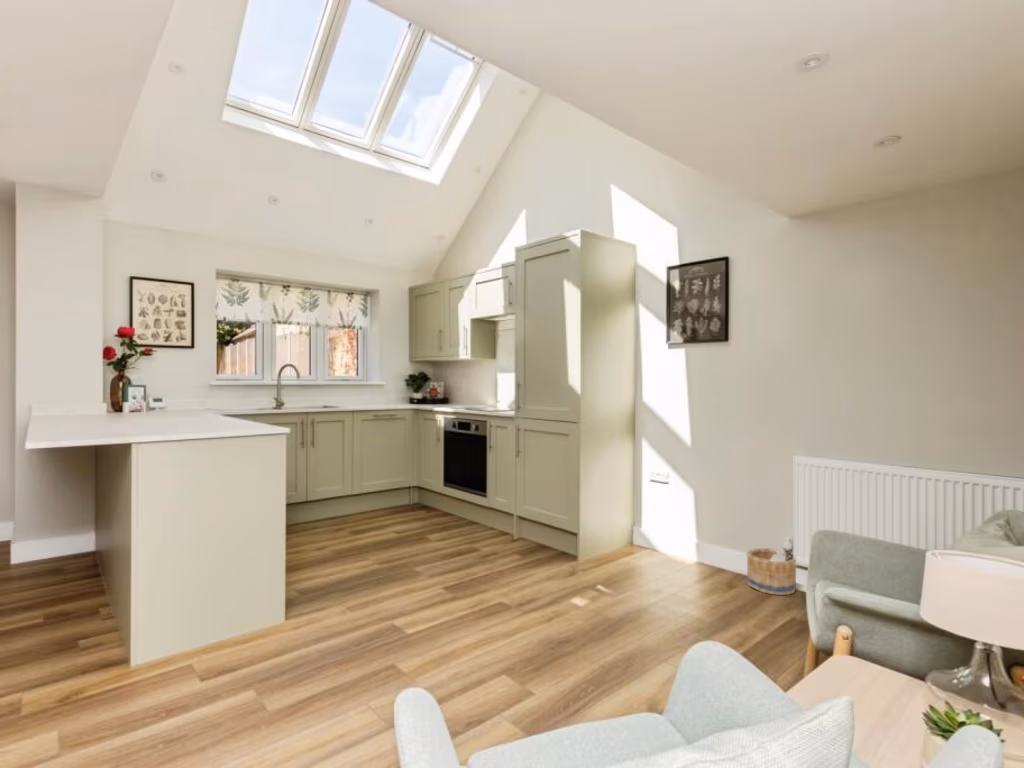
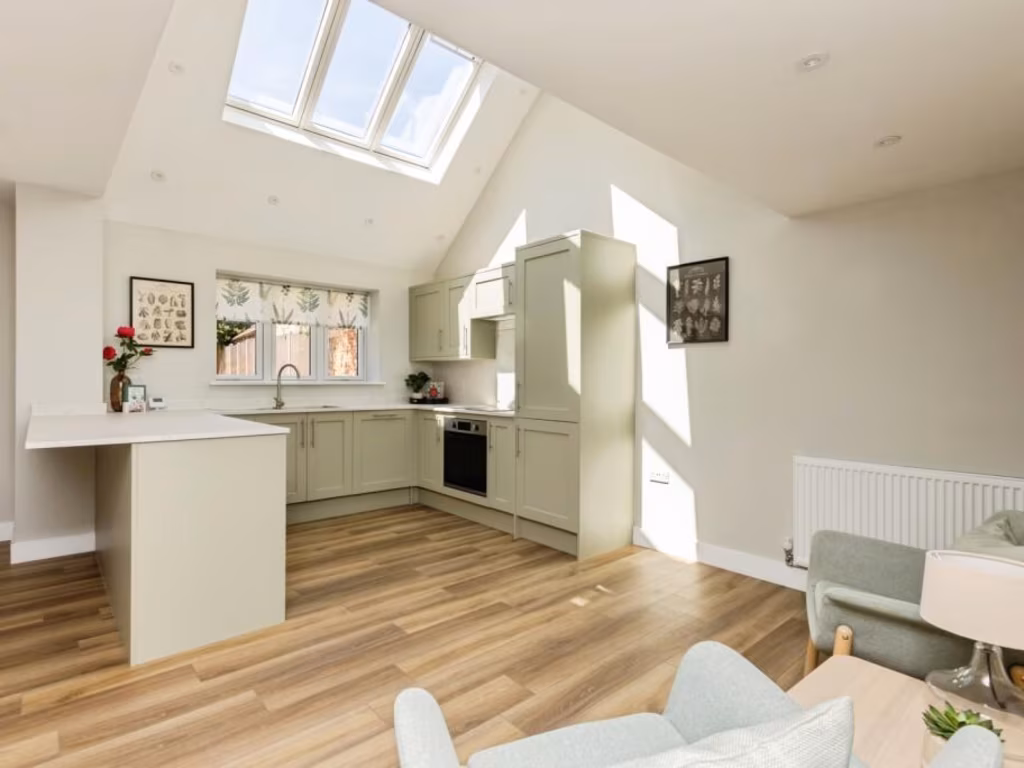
- basket (771, 570)
